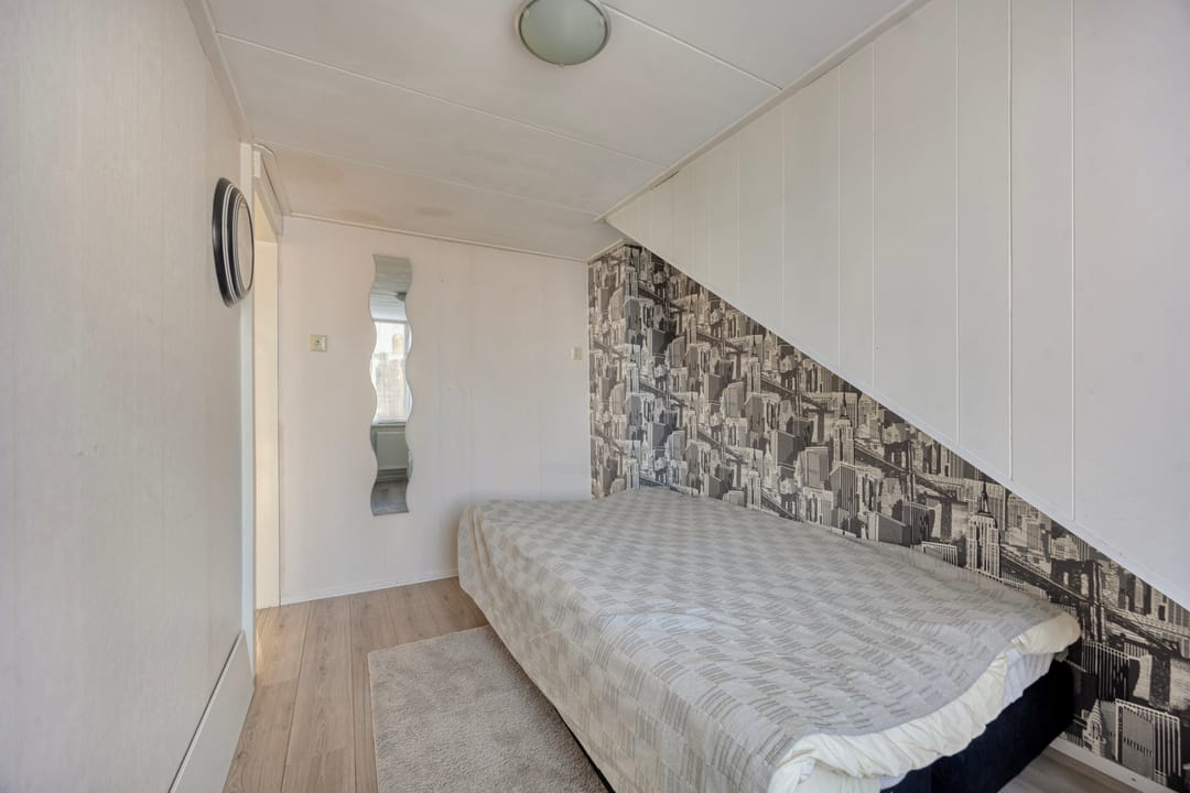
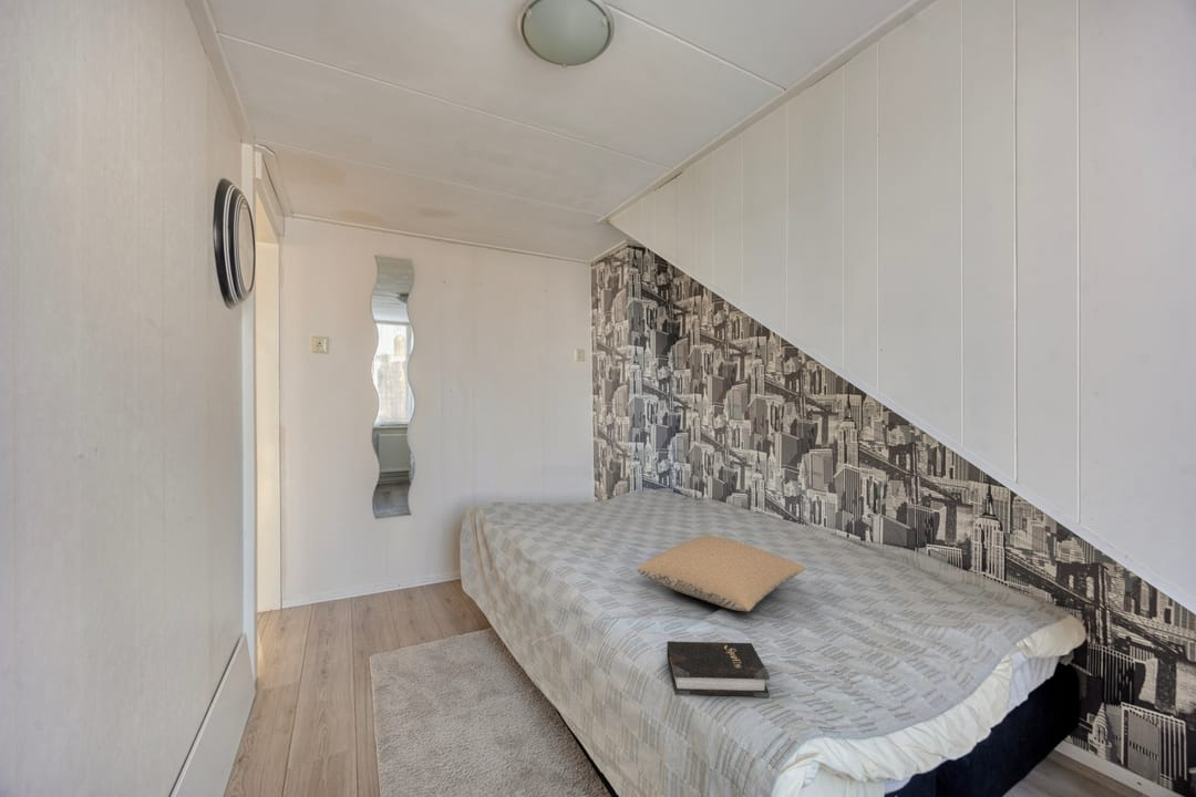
+ hardback book (714, 665)
+ pillow (721, 569)
